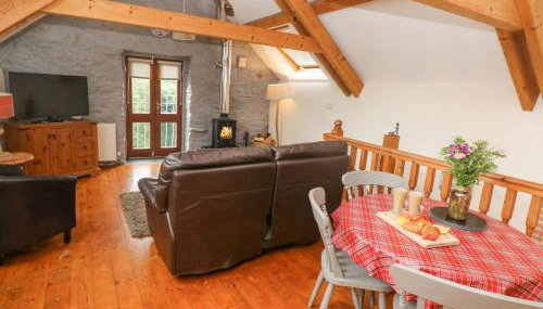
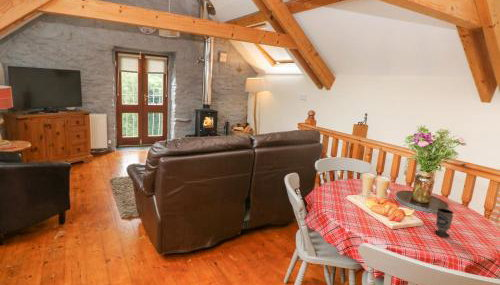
+ cup (443, 222)
